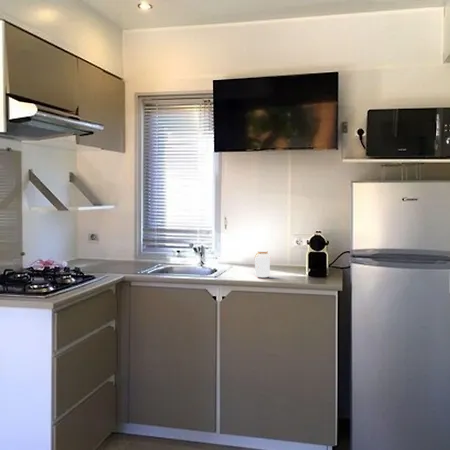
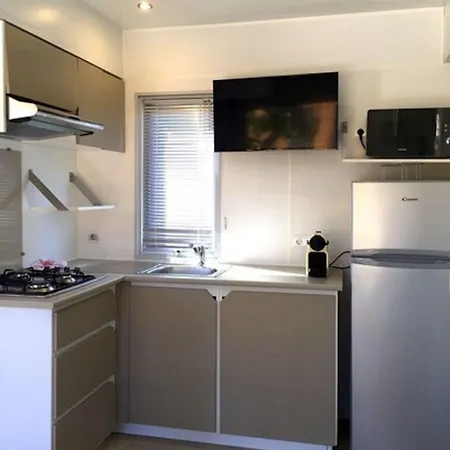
- jar (262, 264)
